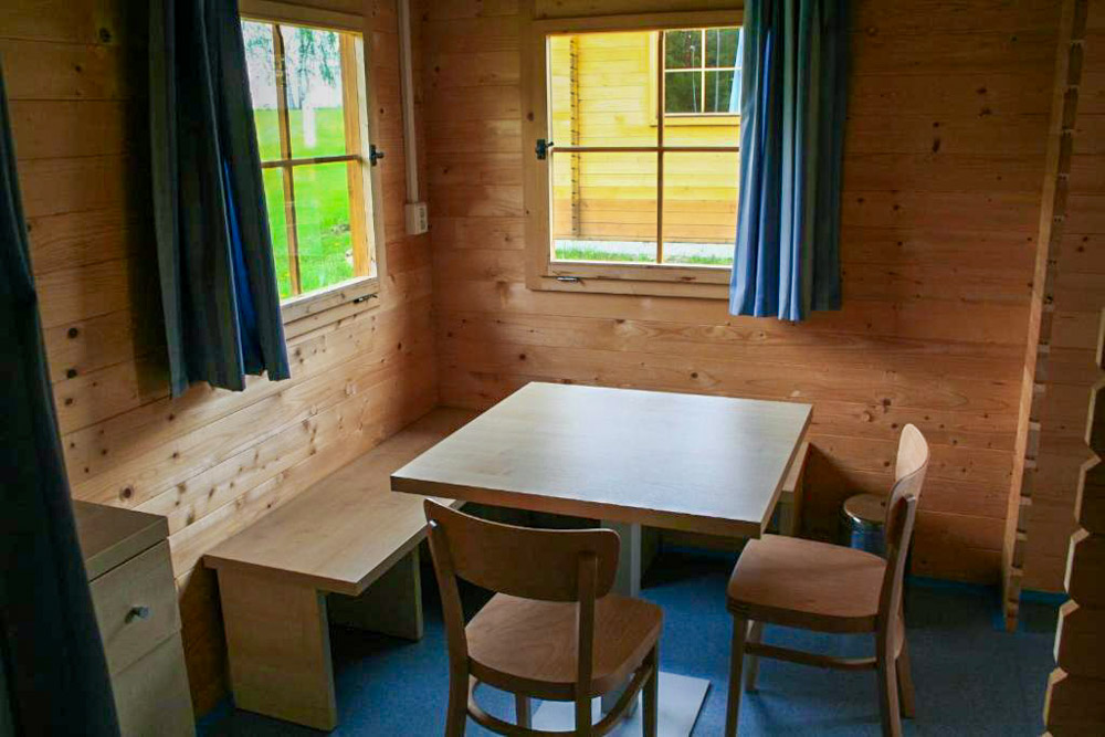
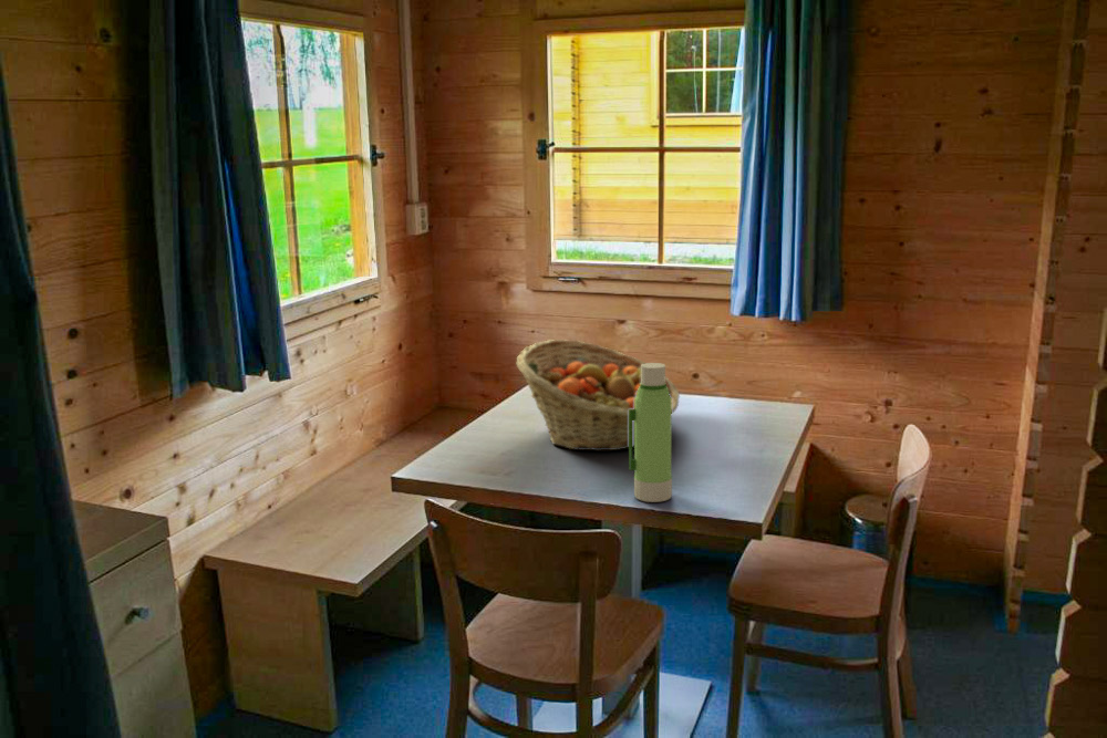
+ fruit basket (599, 391)
+ water bottle (651, 430)
